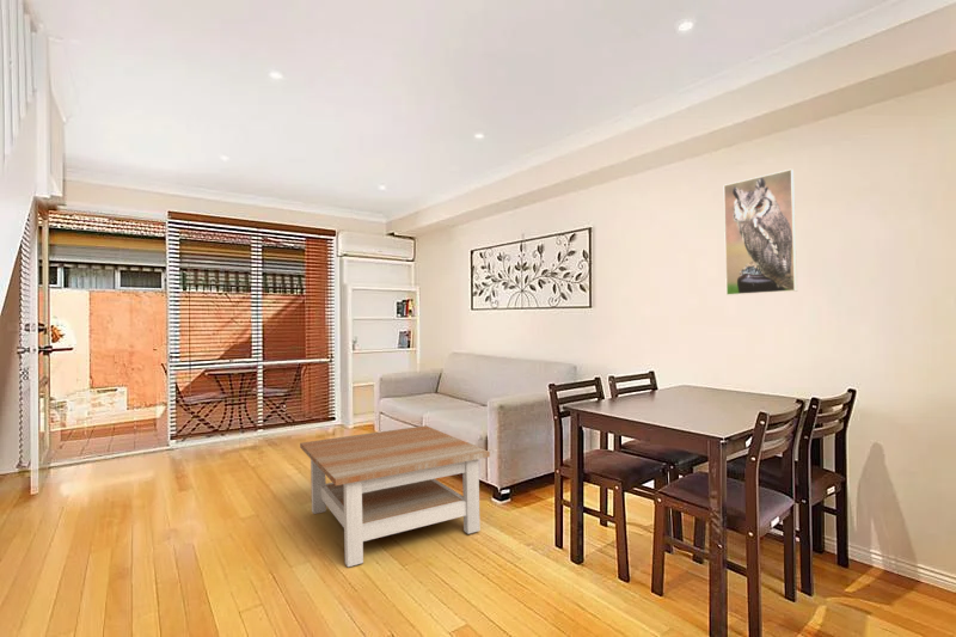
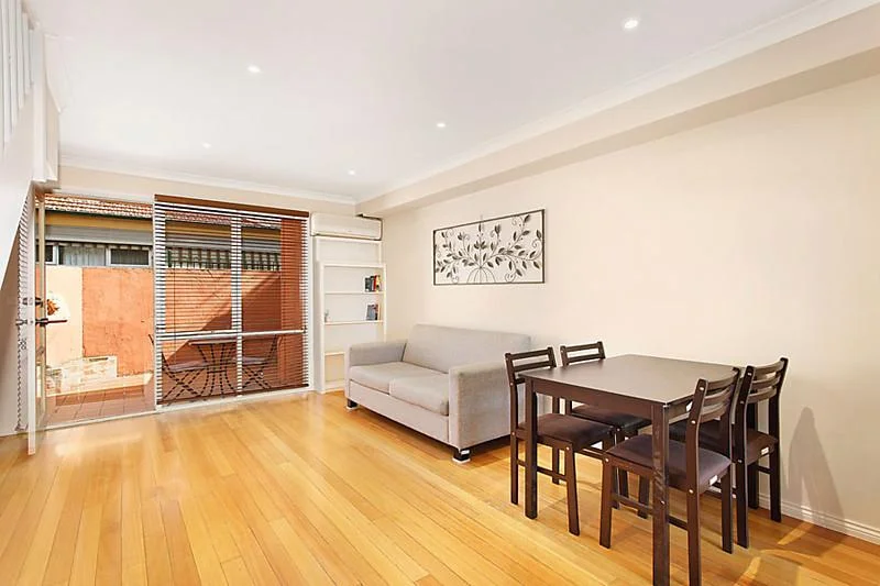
- coffee table (390, 484)
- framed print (758, 235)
